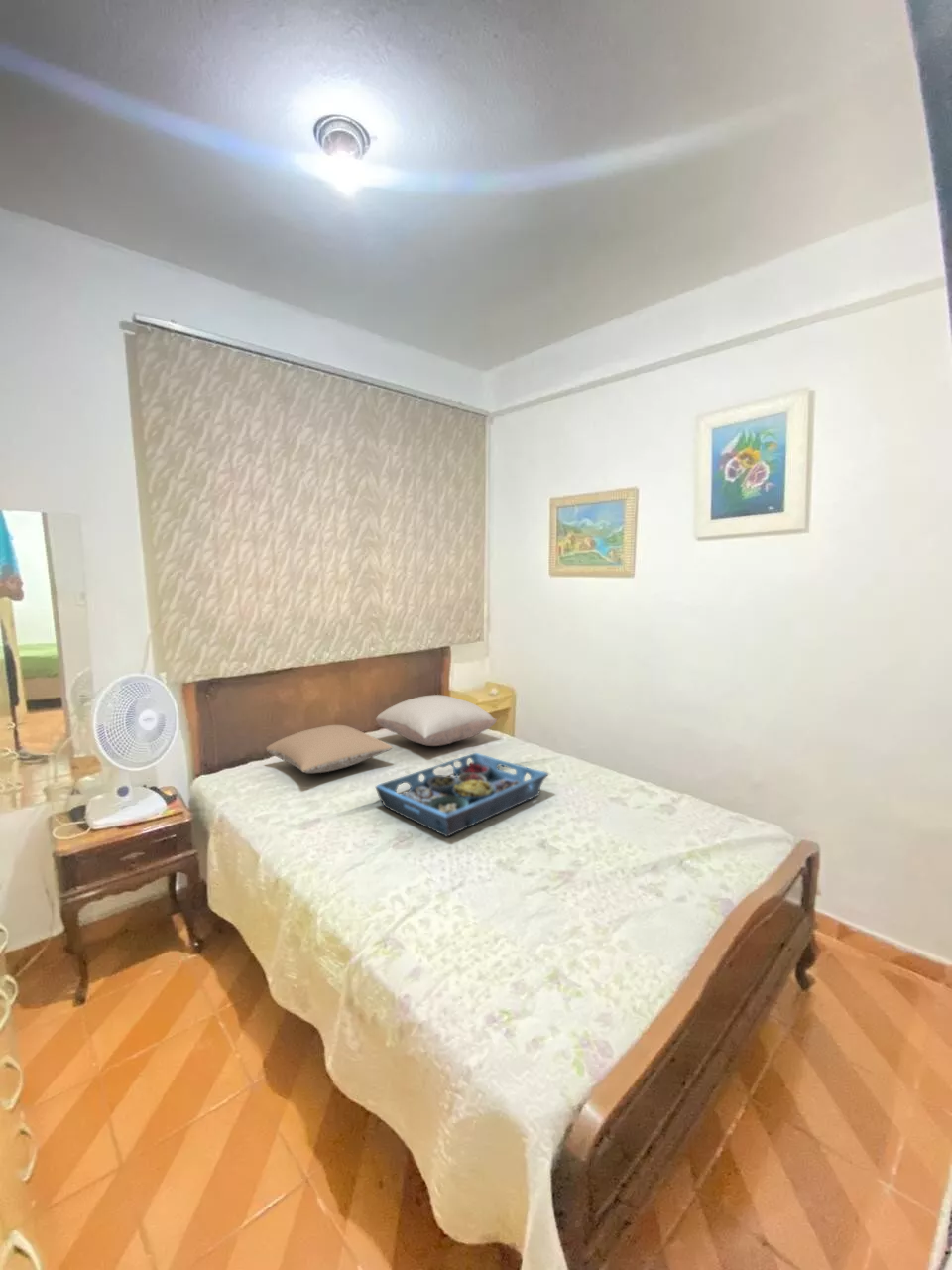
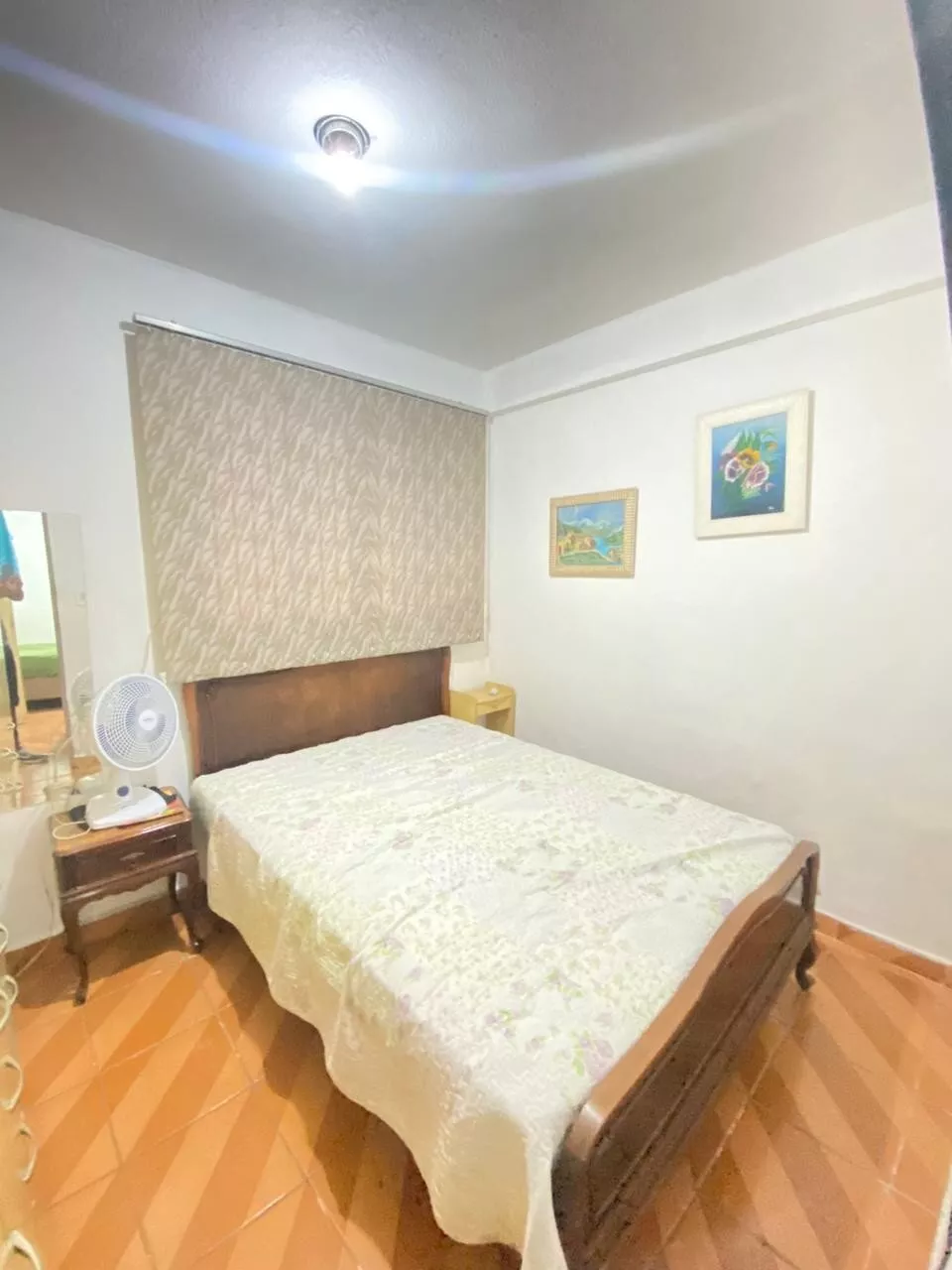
- pillow (328, 748)
- pillow (434, 718)
- serving tray (464, 788)
